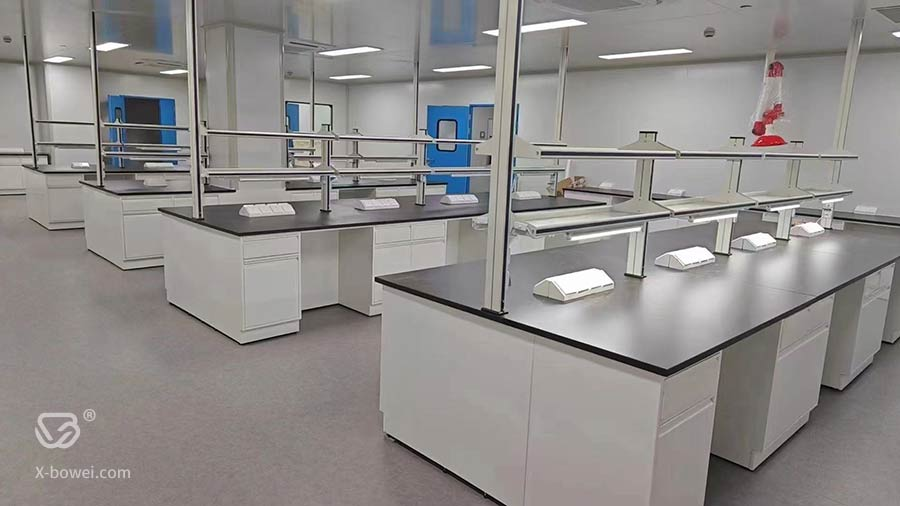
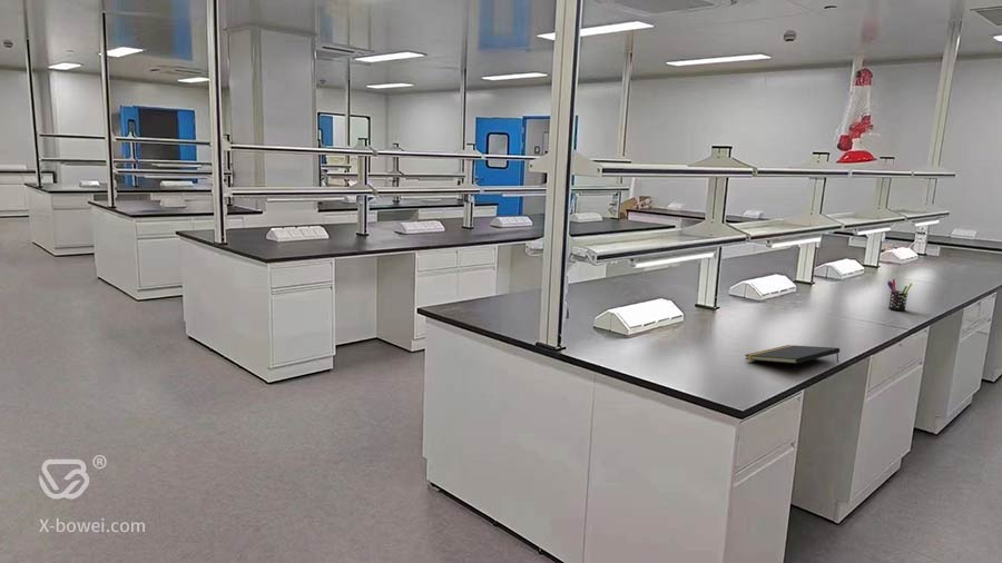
+ notepad (792, 354)
+ pen holder (898, 294)
